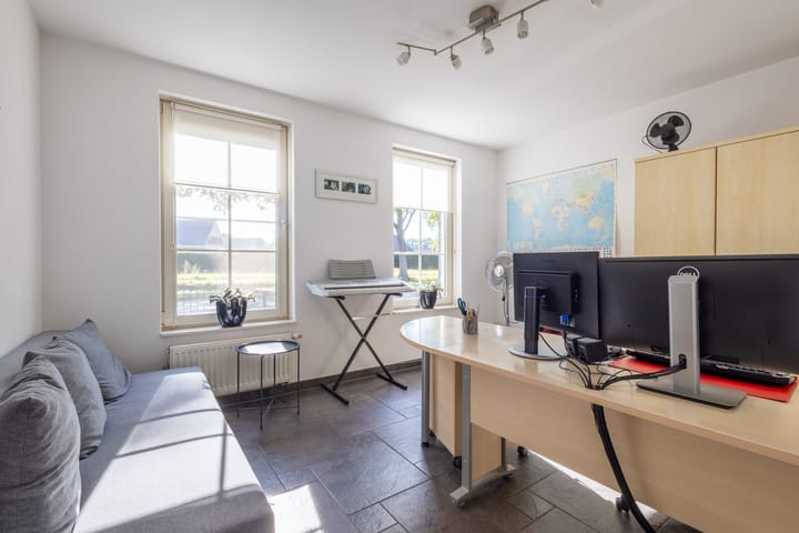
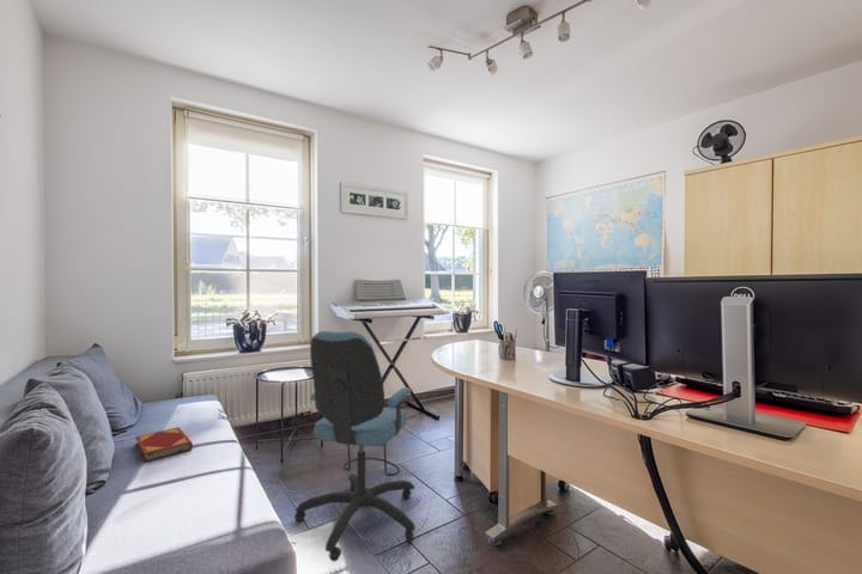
+ office chair (358, 423)
+ hardback book (163, 442)
